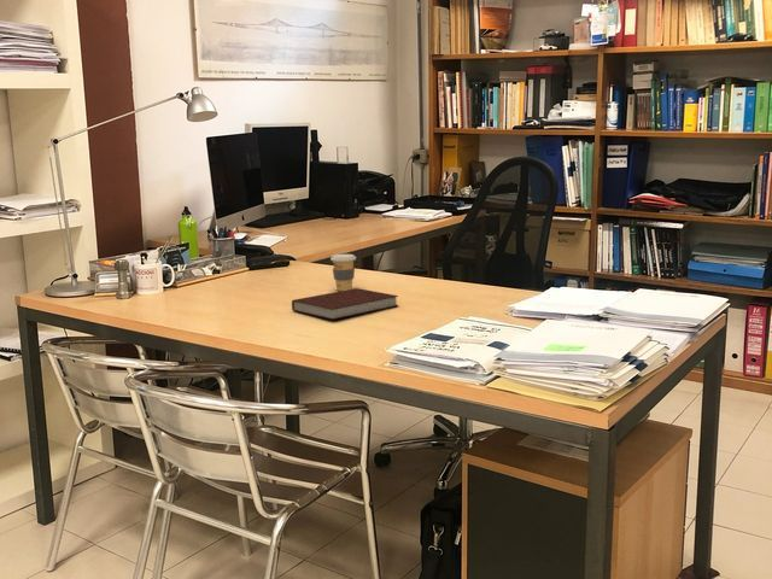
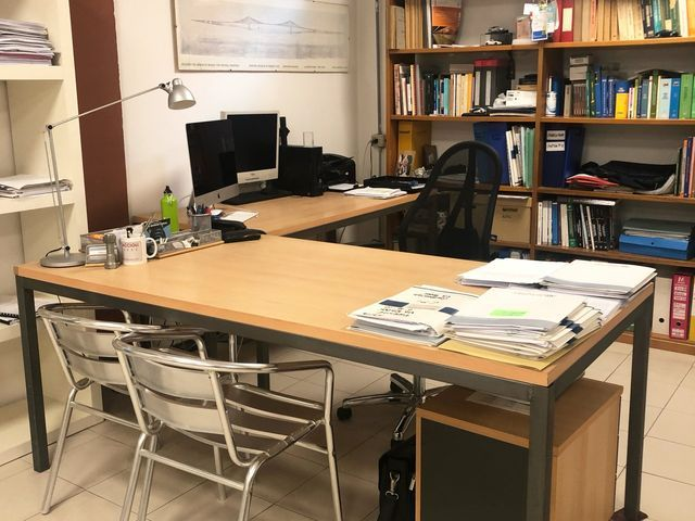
- coffee cup (344, 271)
- notebook (345, 303)
